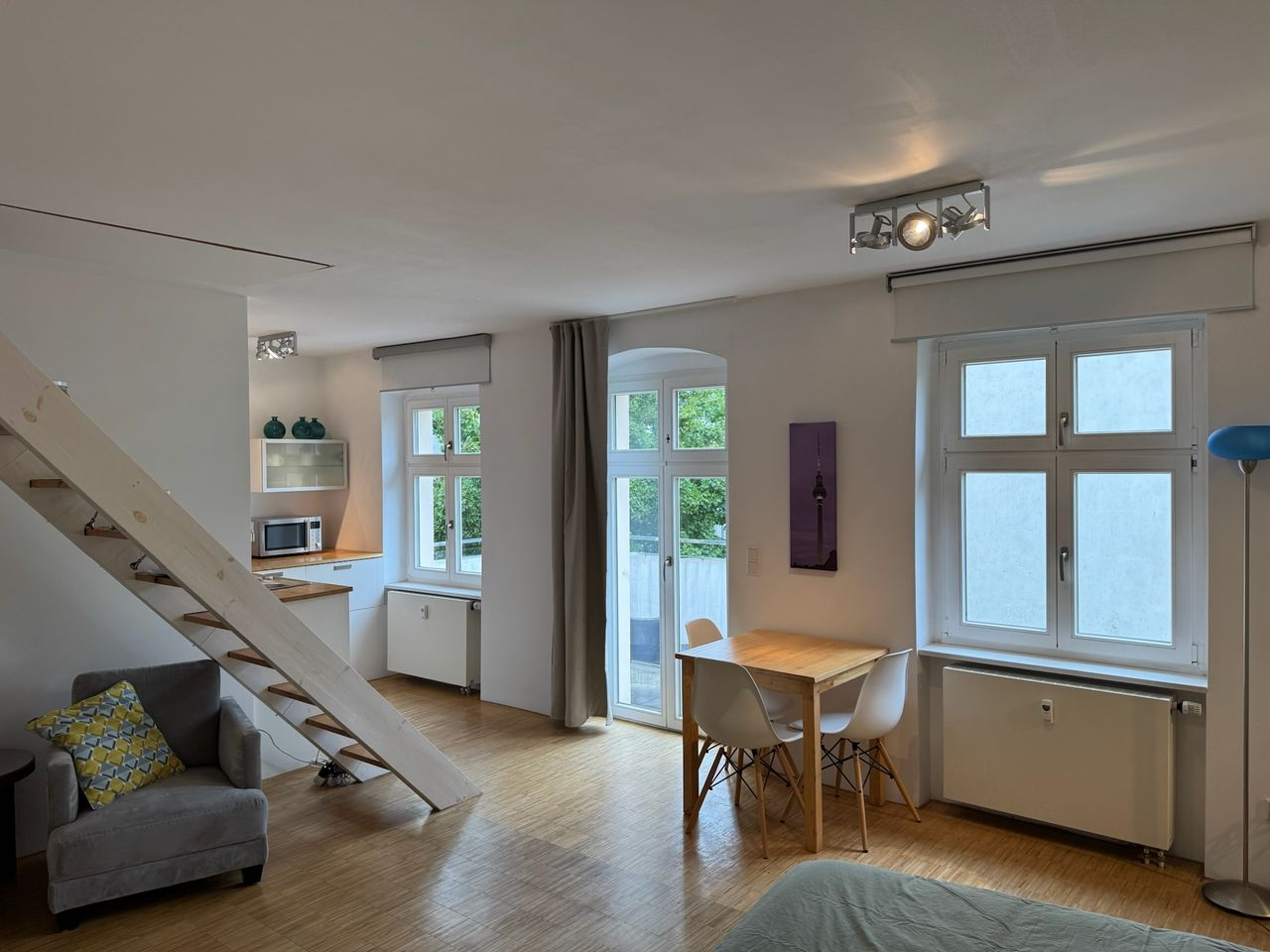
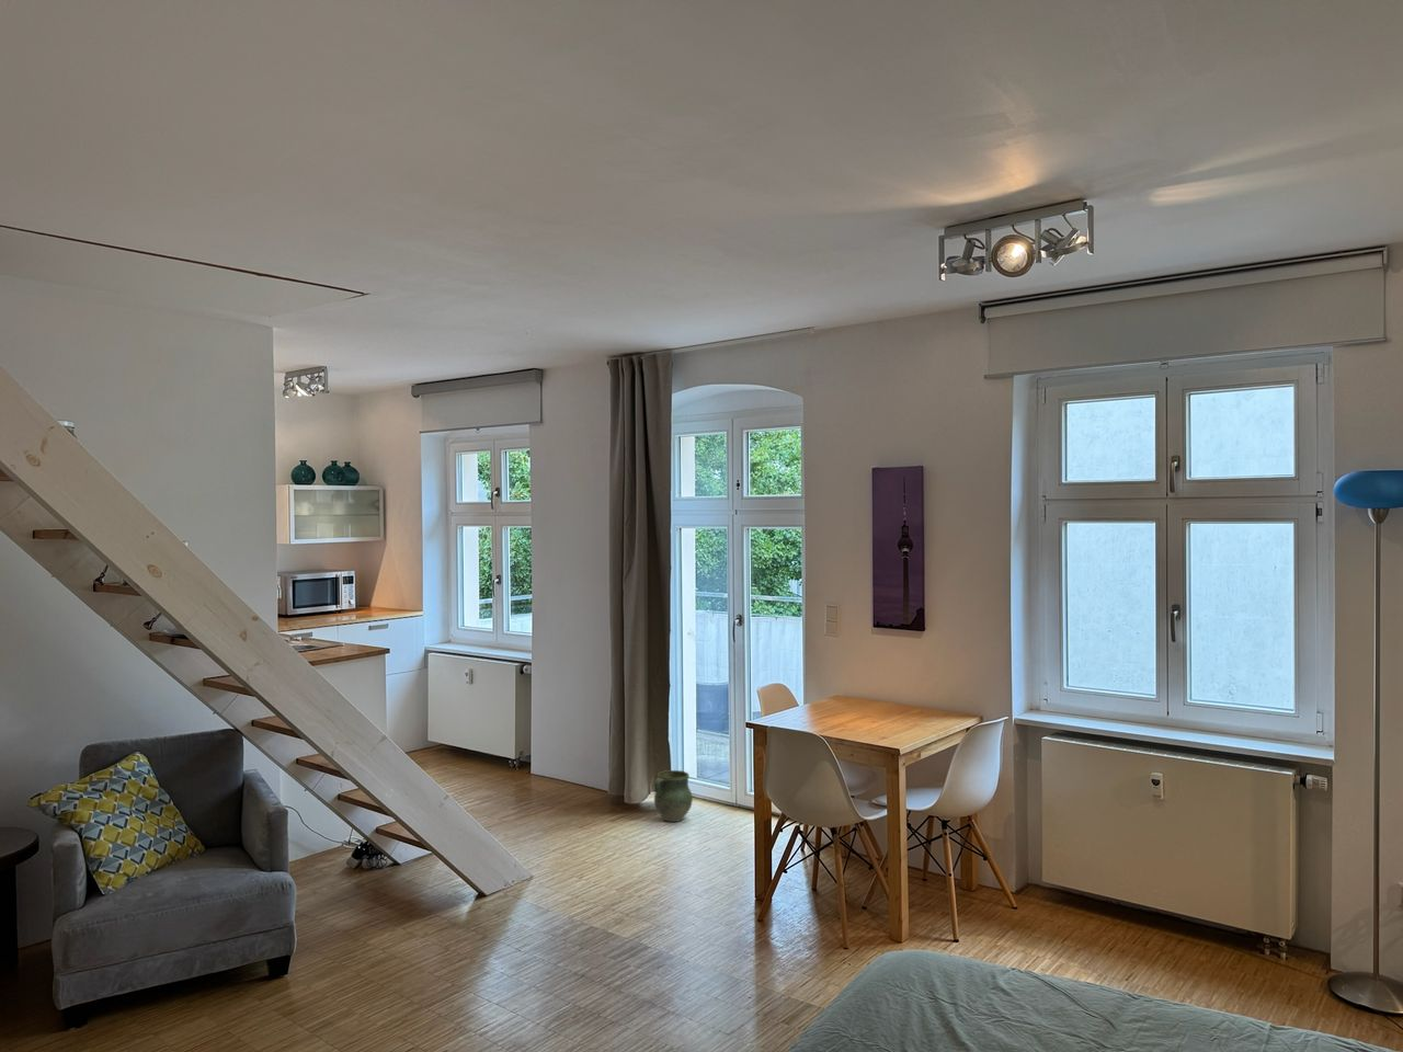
+ ceramic jug (671, 797)
